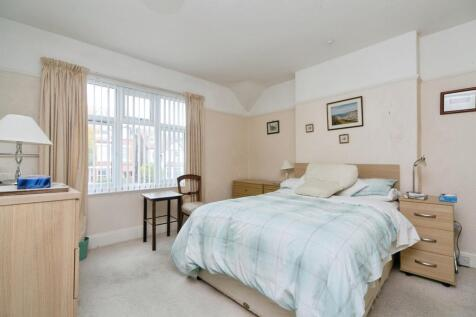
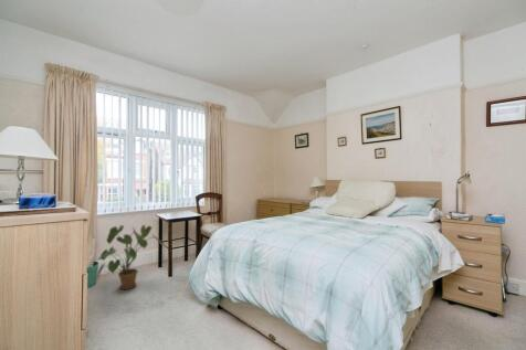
+ house plant (130, 254)
